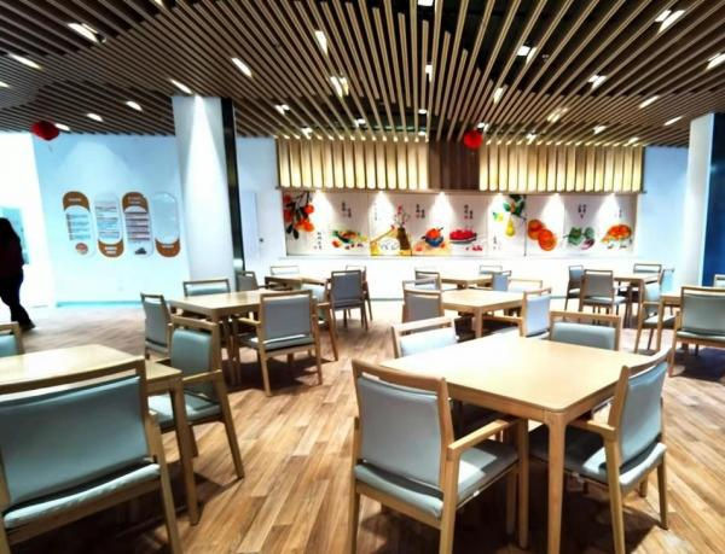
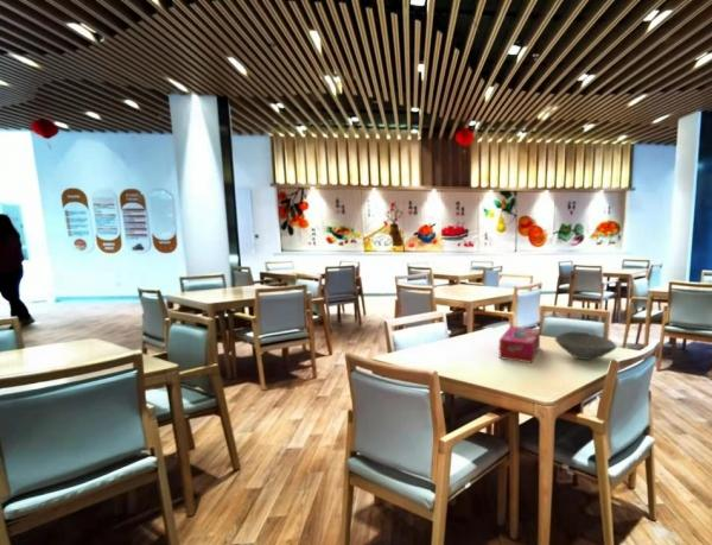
+ bowl (584, 348)
+ tissue box (520, 343)
